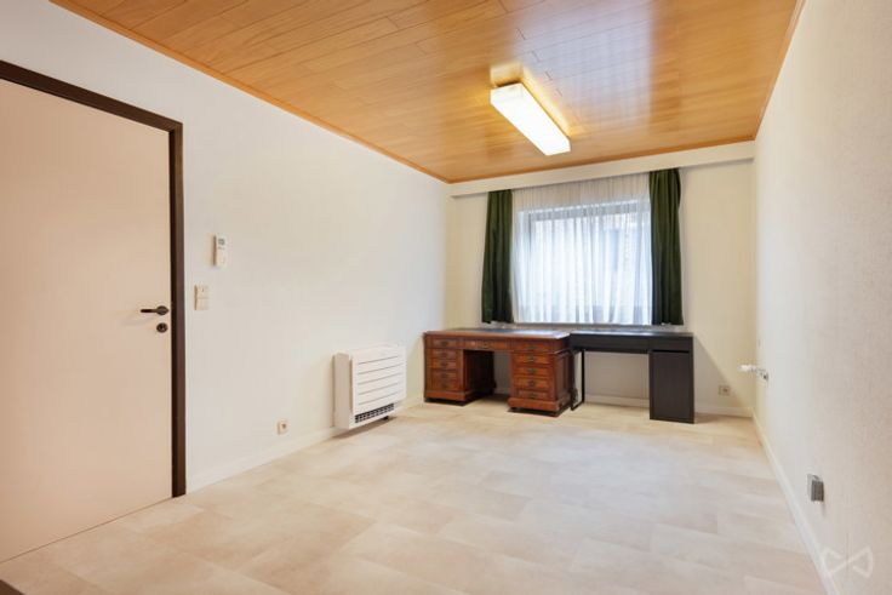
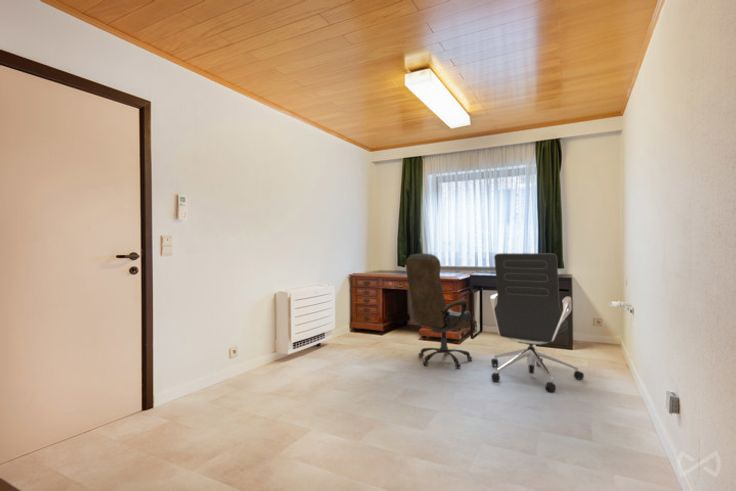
+ office chair (531, 313)
+ office chair (438, 307)
